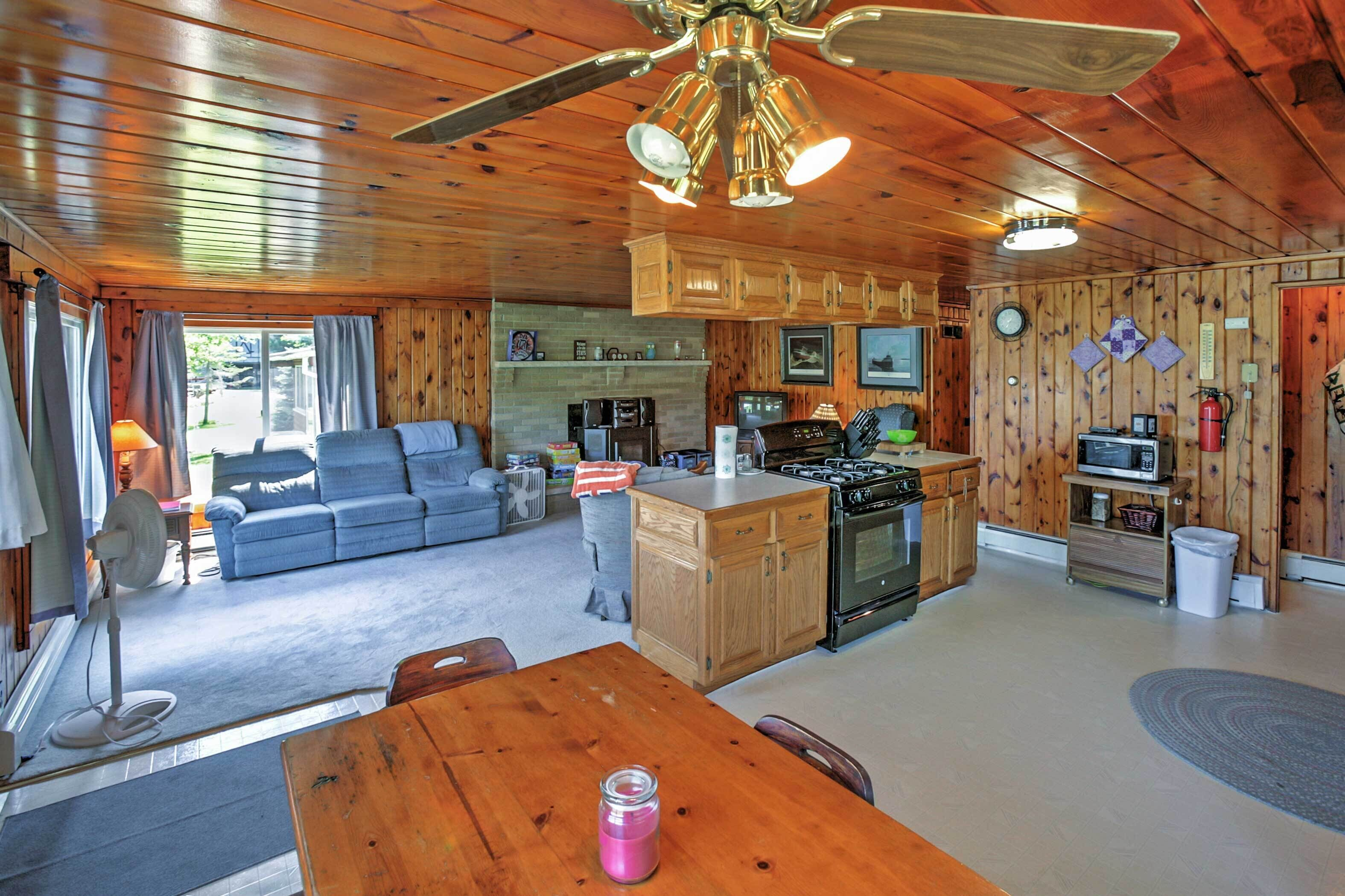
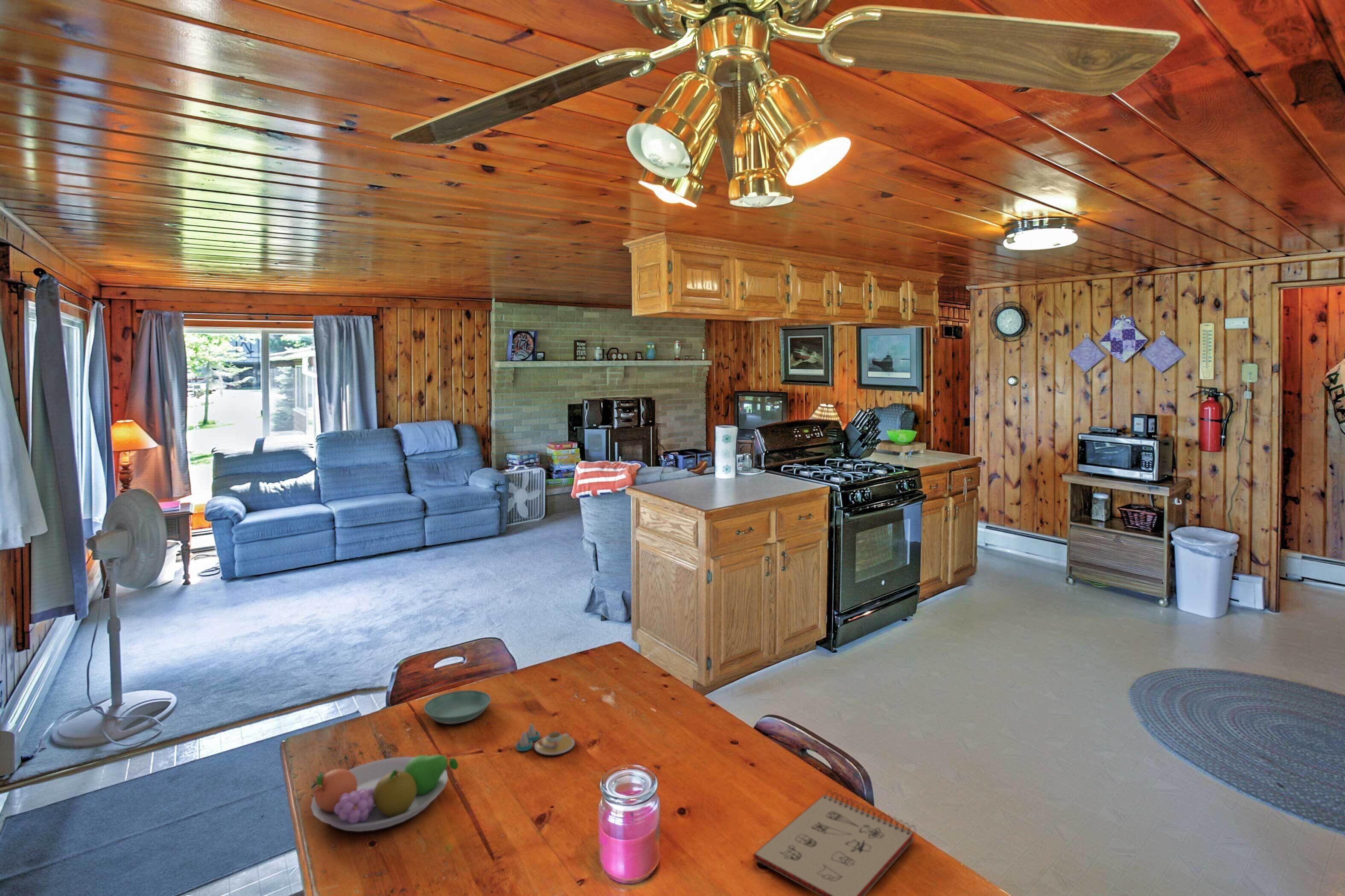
+ fruit bowl (386, 777)
+ notepad (837, 843)
+ saucer (458, 708)
+ salt and pepper shaker set (546, 737)
